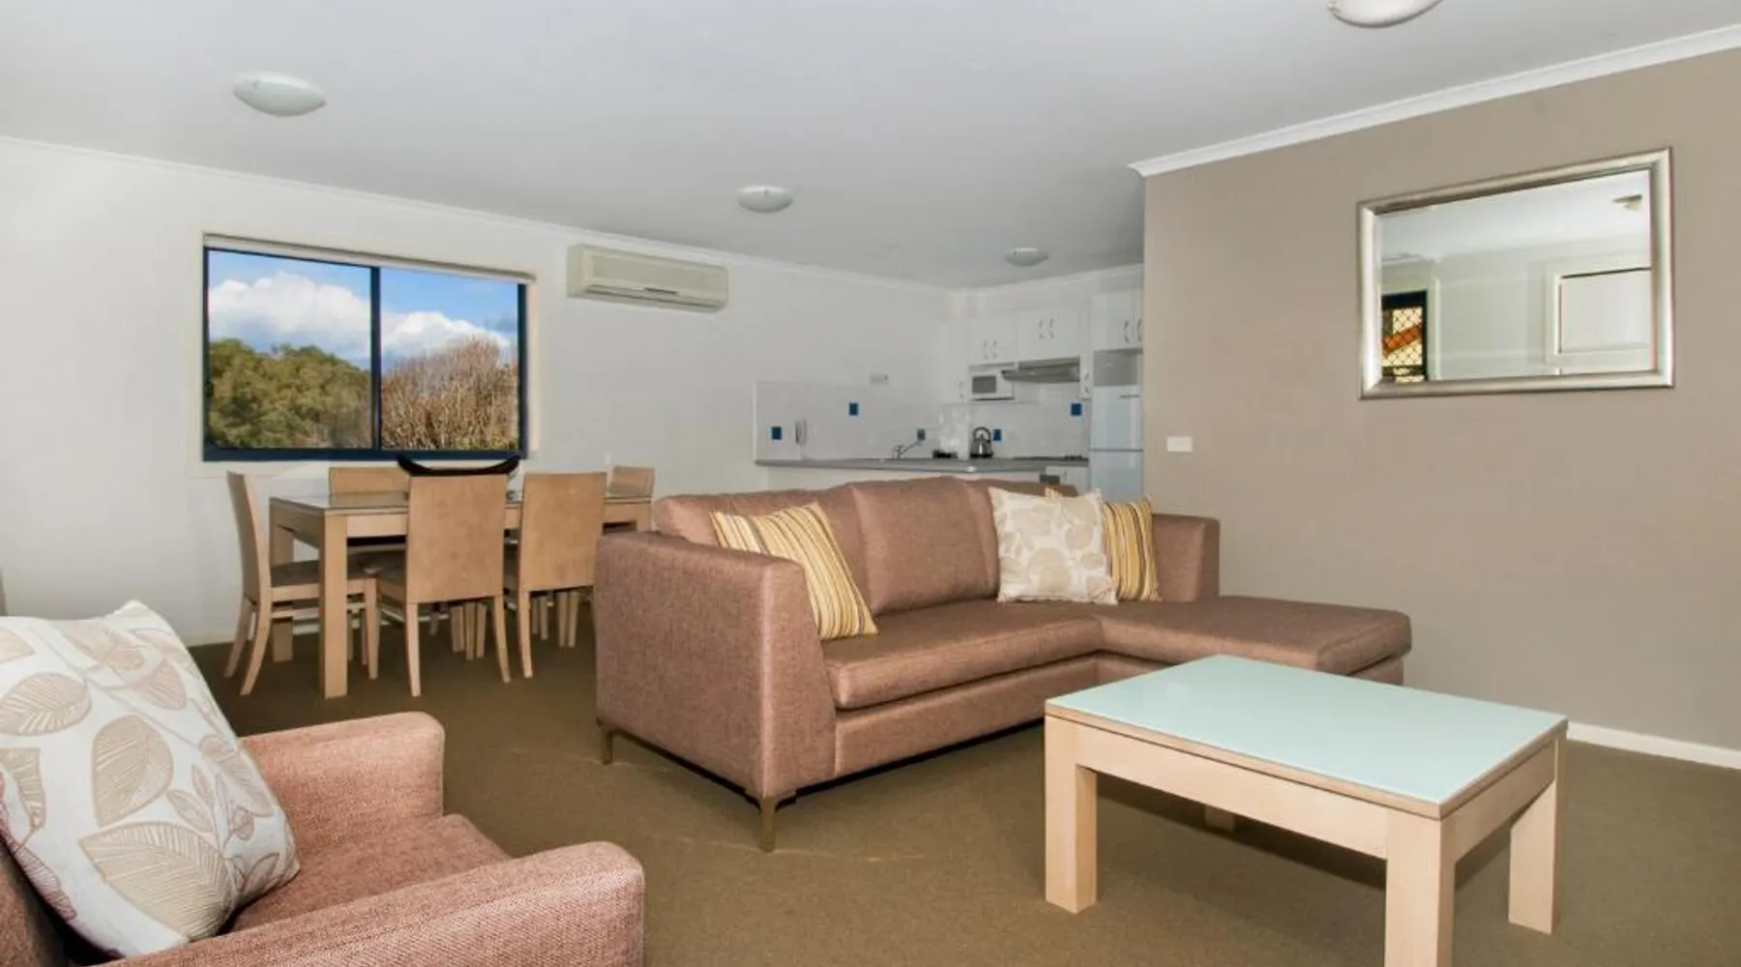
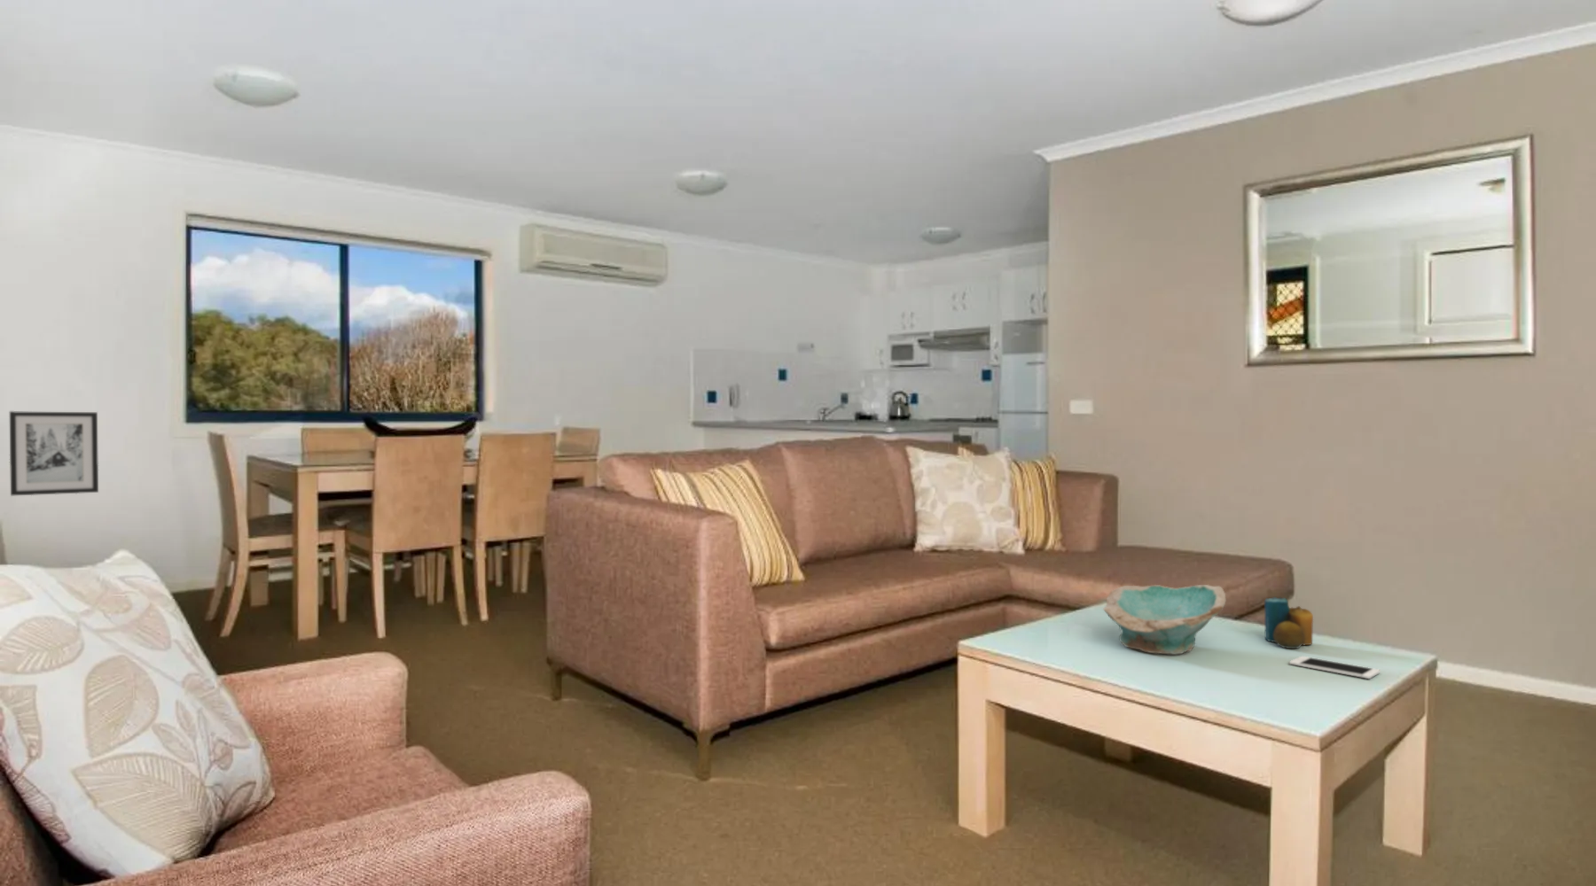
+ wall art (55, 453)
+ cell phone (1334, 667)
+ candle (1291, 621)
+ bowl (1162, 615)
